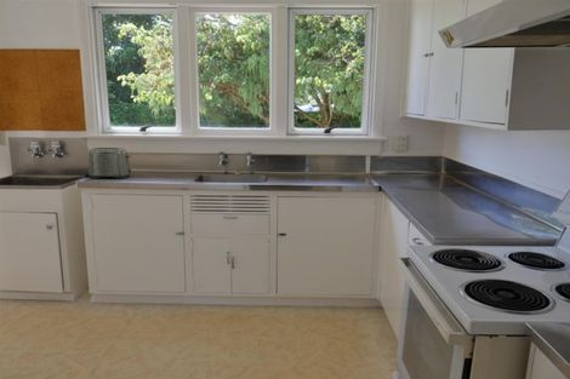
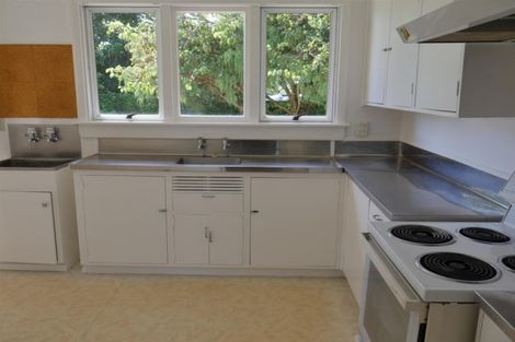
- toaster (107, 162)
